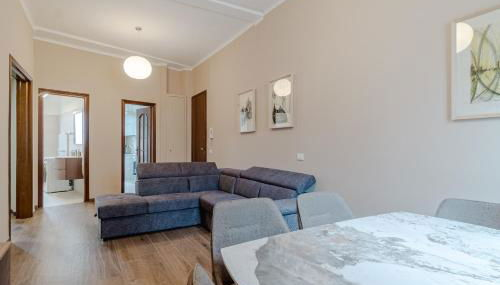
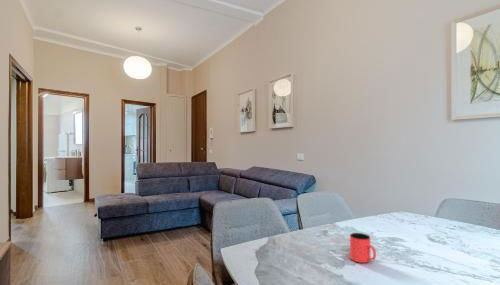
+ cup (363, 249)
